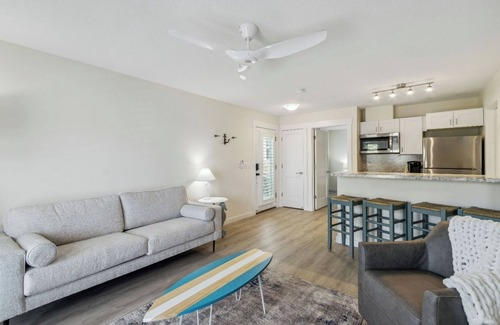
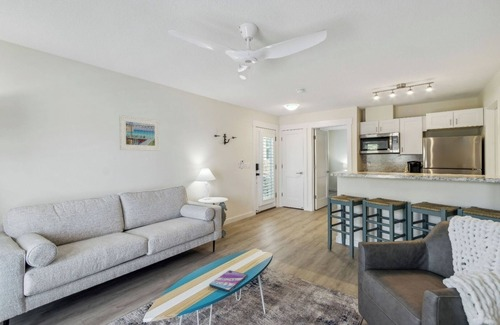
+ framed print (140, 134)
+ video game case (229, 280)
